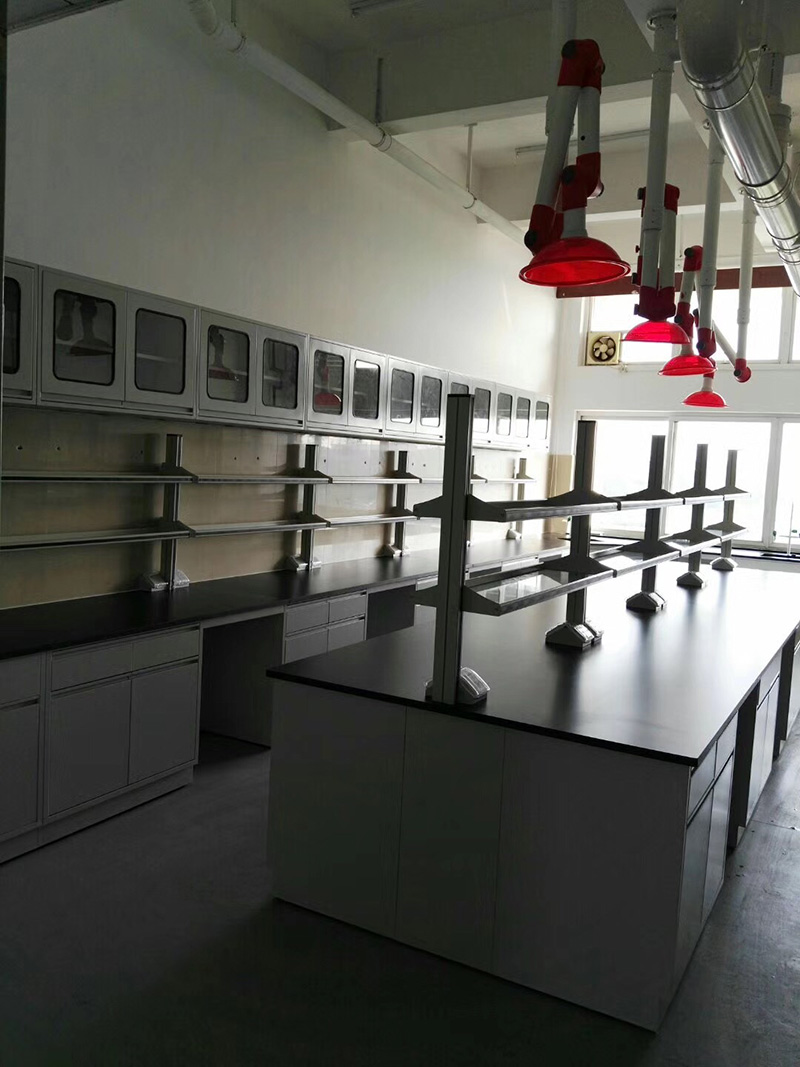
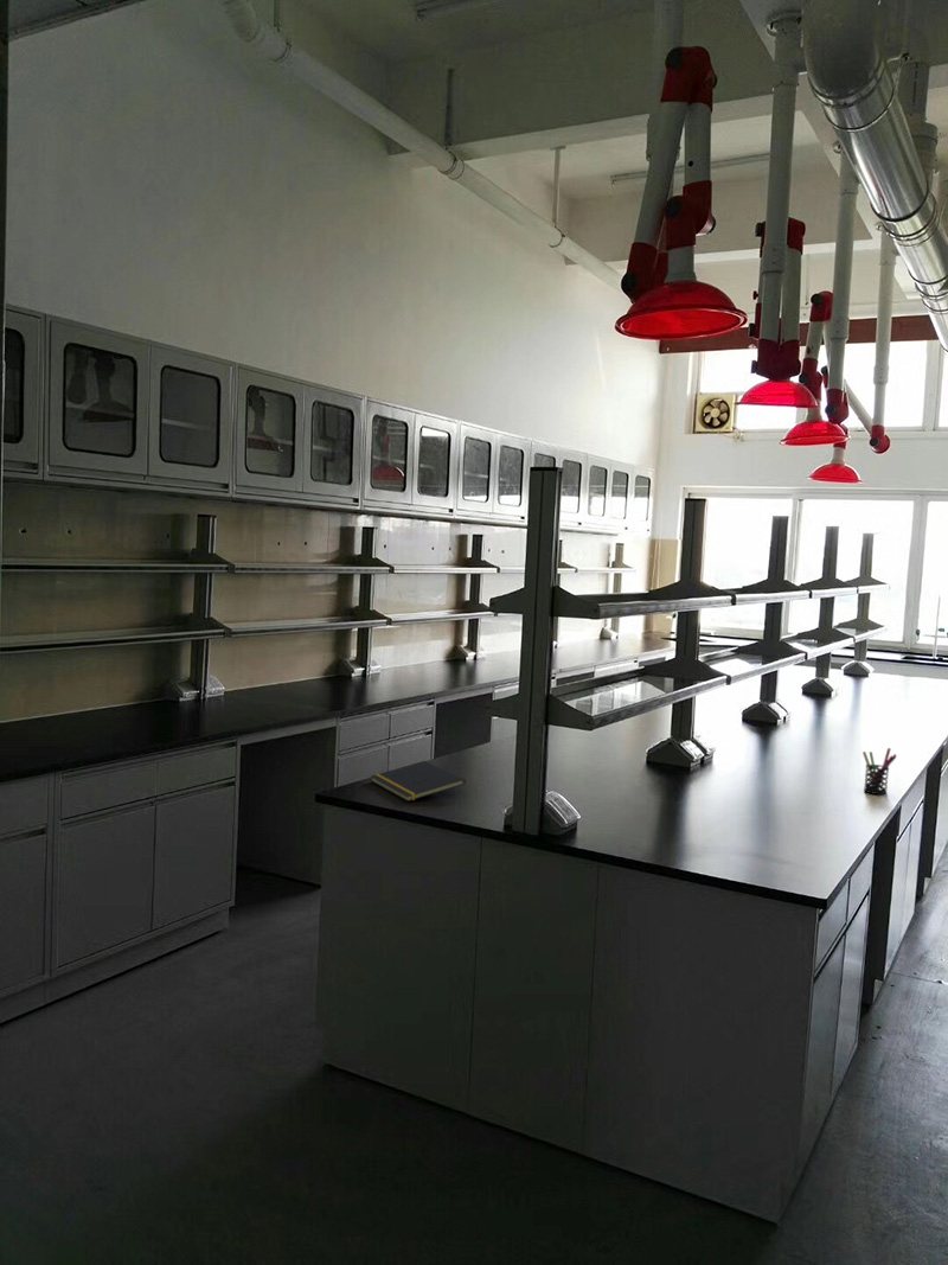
+ pen holder (877, 769)
+ notepad (416, 779)
